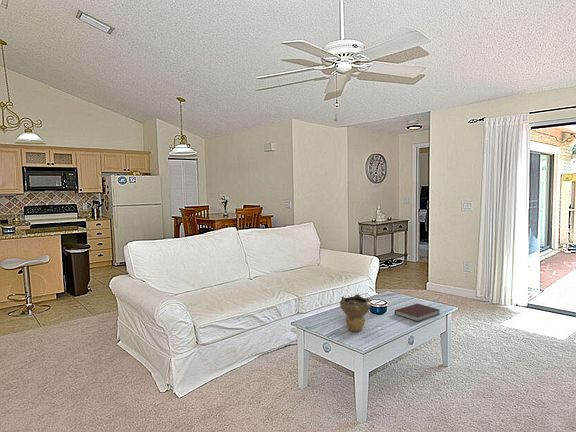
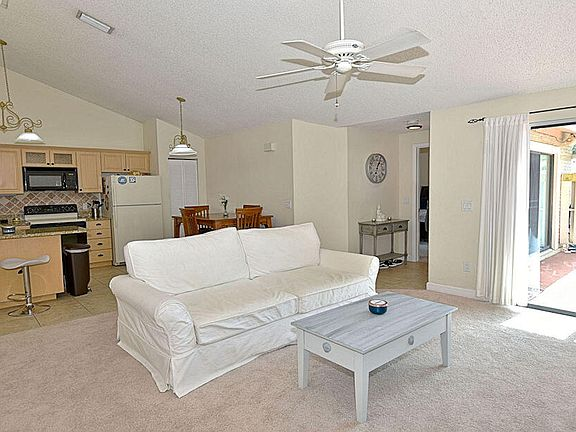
- decorative bowl (355, 313)
- notebook (417, 311)
